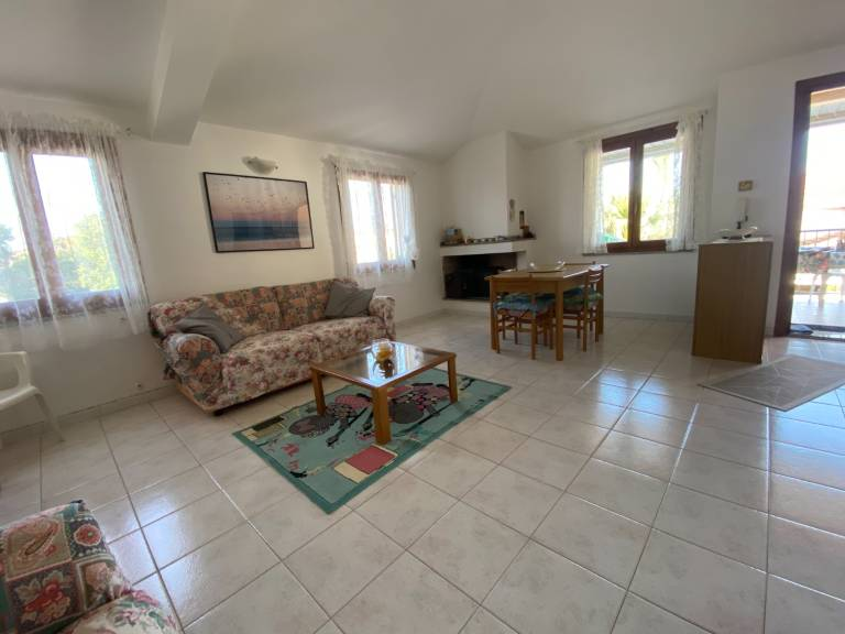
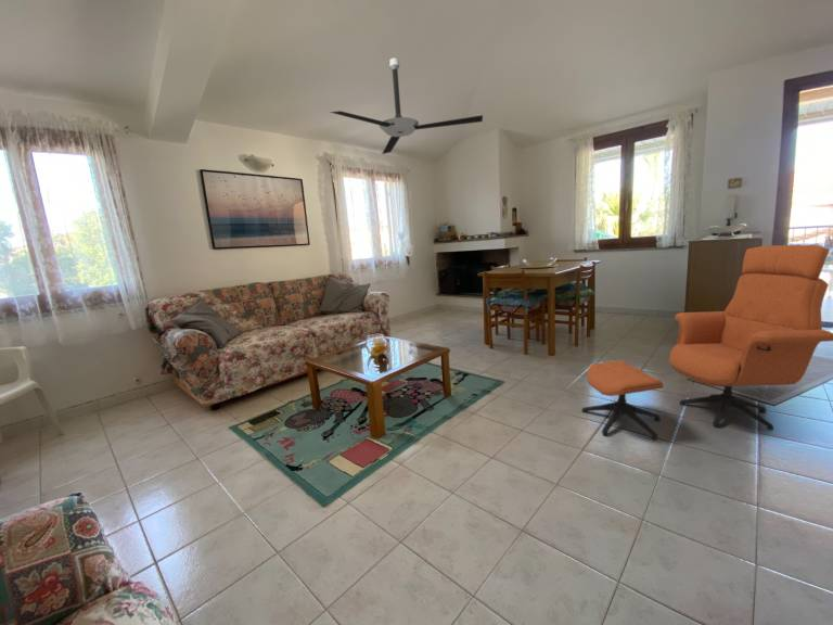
+ ceiling fan (399, 100)
+ armchair (690, 337)
